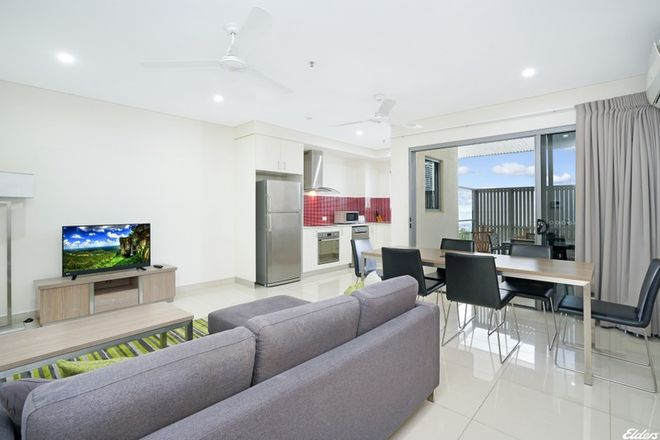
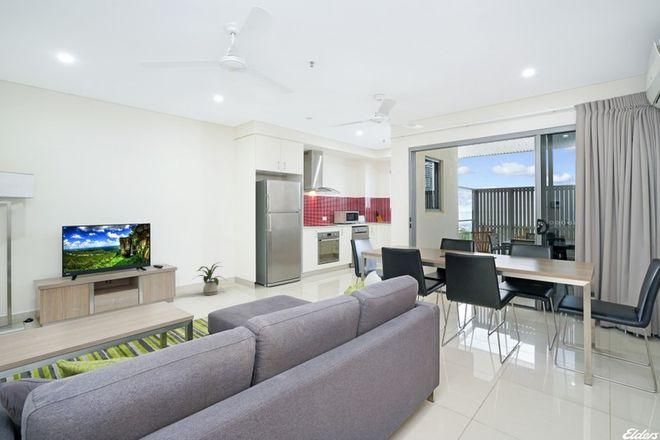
+ house plant (209, 277)
